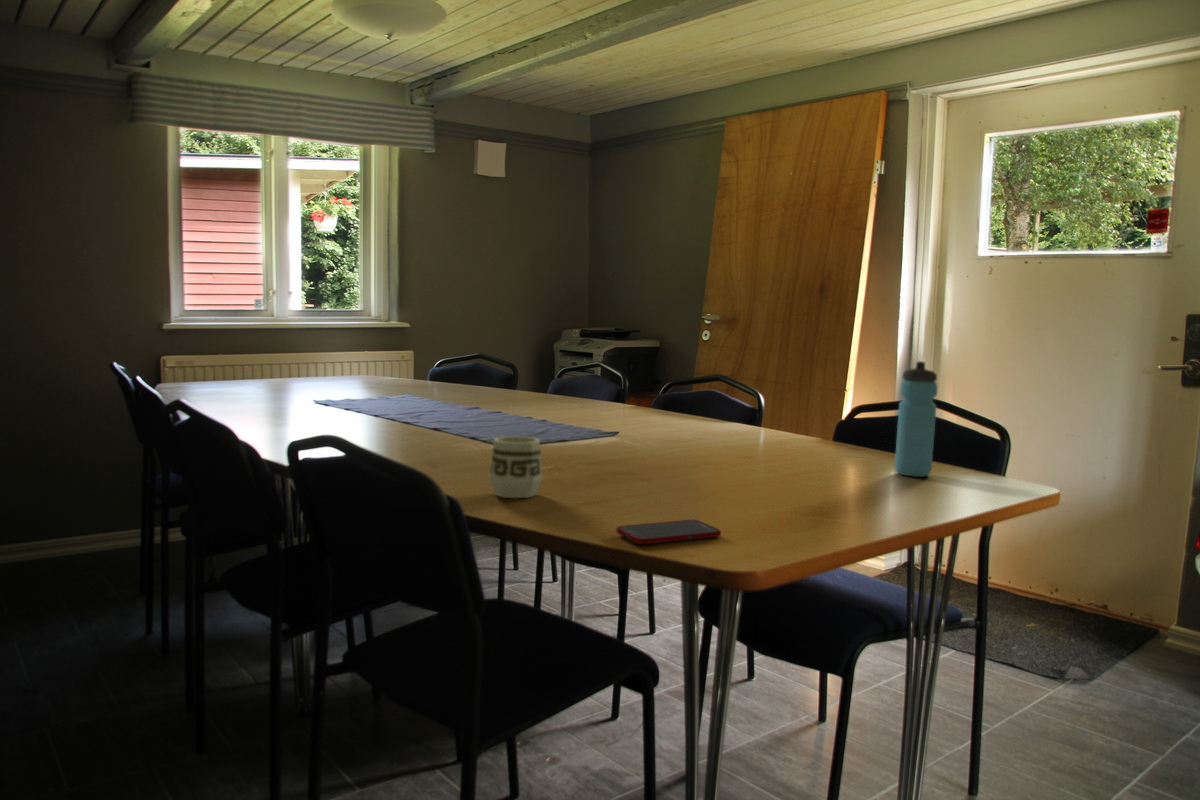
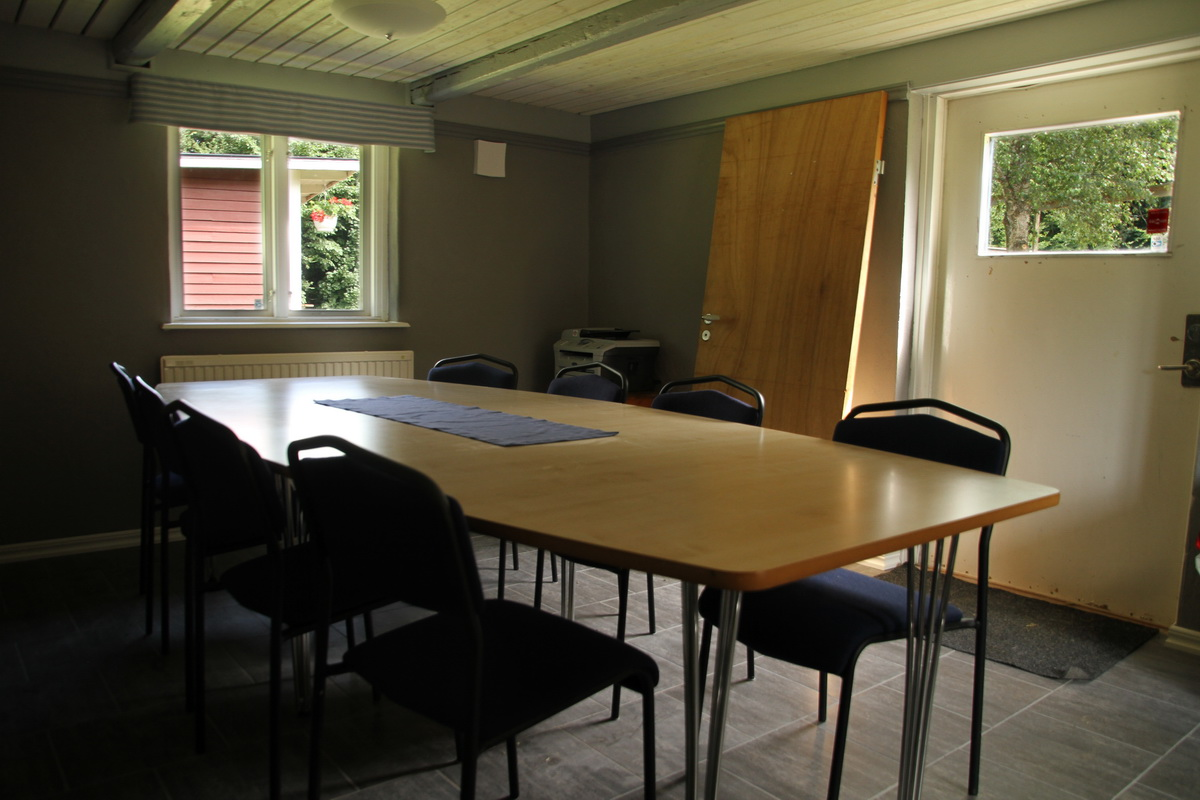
- water bottle (916, 418)
- cup (516, 466)
- cell phone (668, 531)
